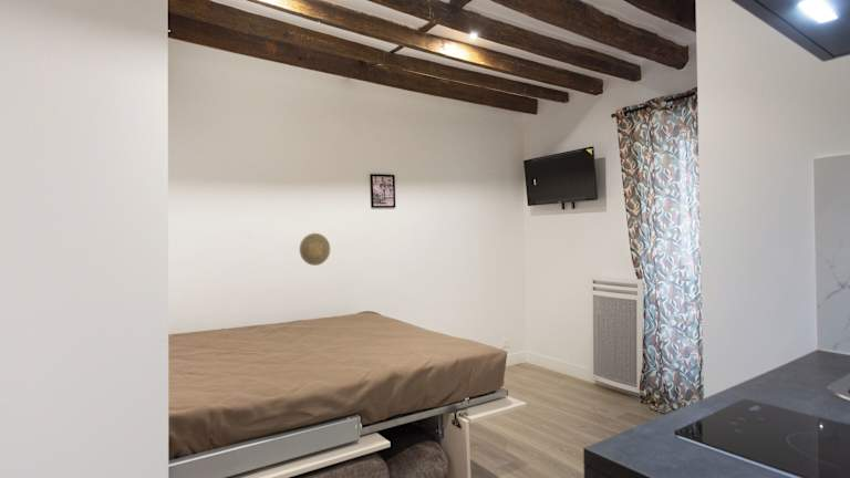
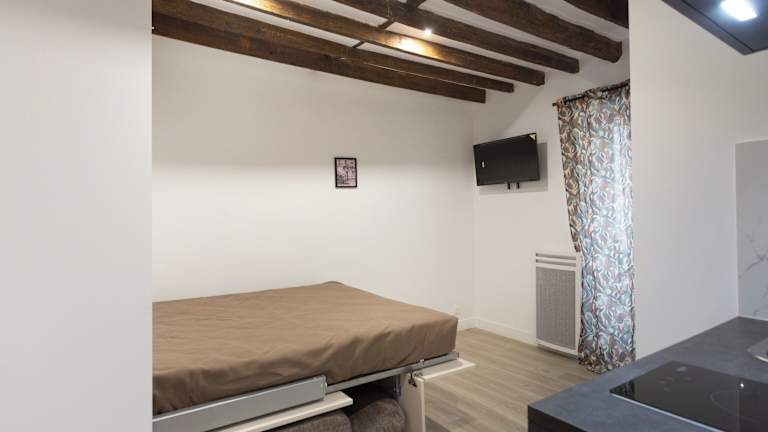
- decorative plate (315, 249)
